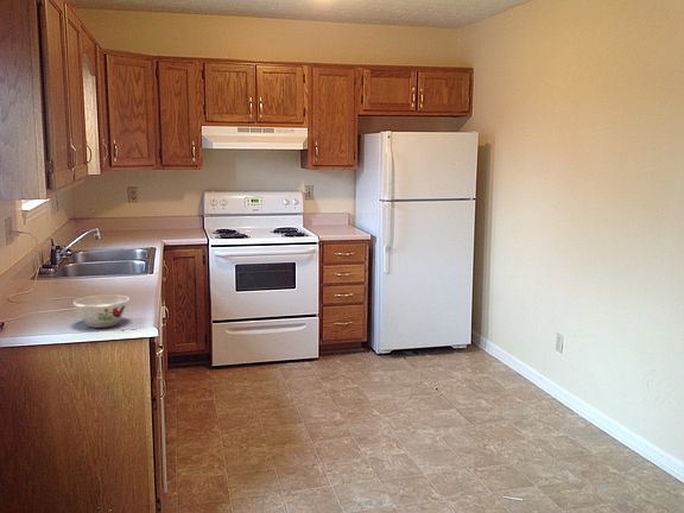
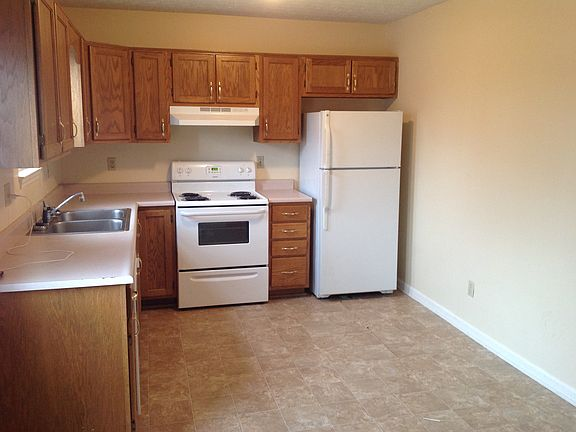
- bowl (102, 311)
